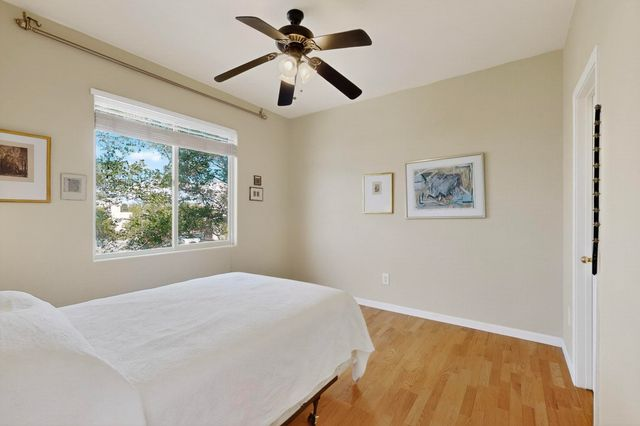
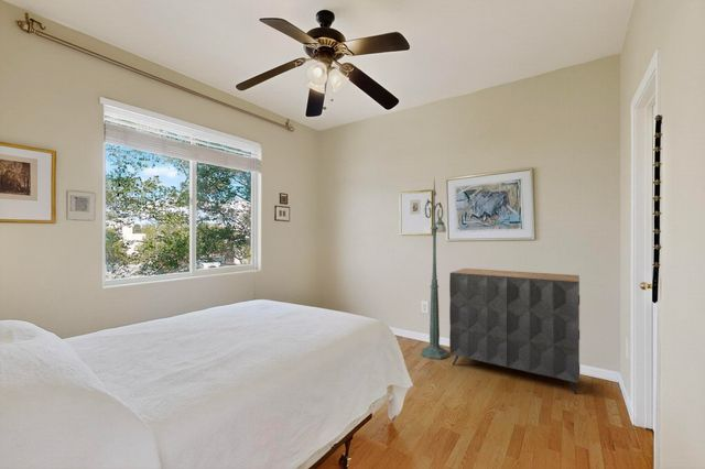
+ floor lamp (434, 264)
+ dresser (511, 321)
